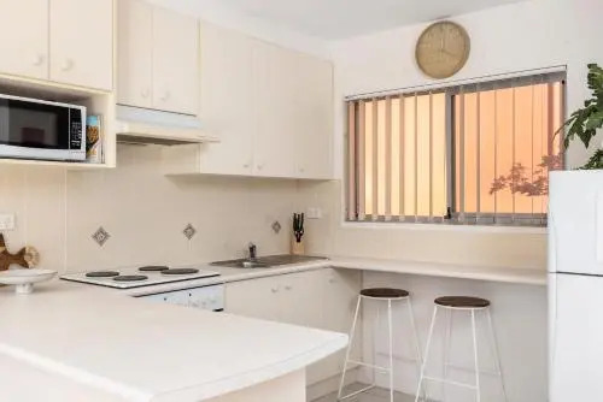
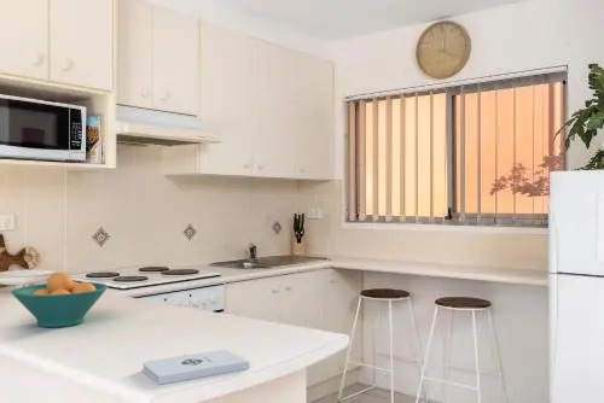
+ fruit bowl (60, 297)
+ notepad (194, 364)
